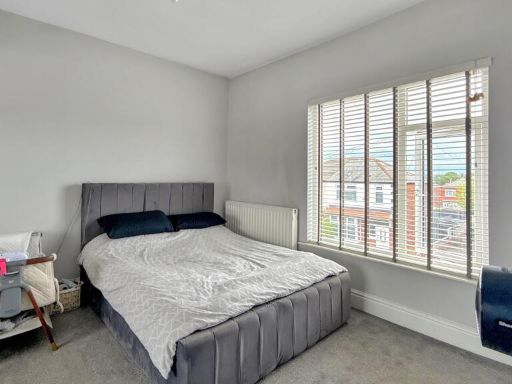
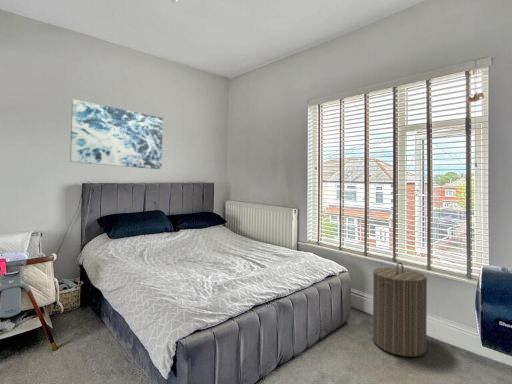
+ laundry hamper (398, 303)
+ wall art (120, 137)
